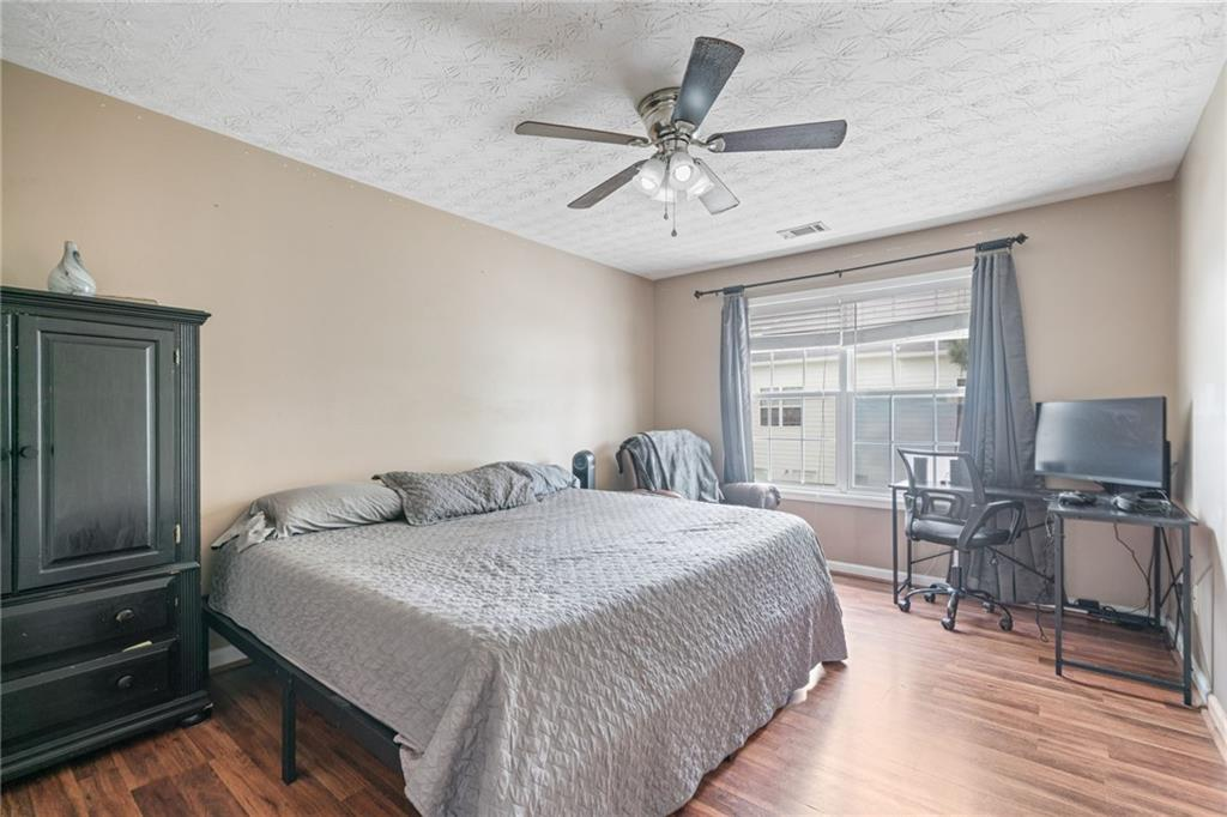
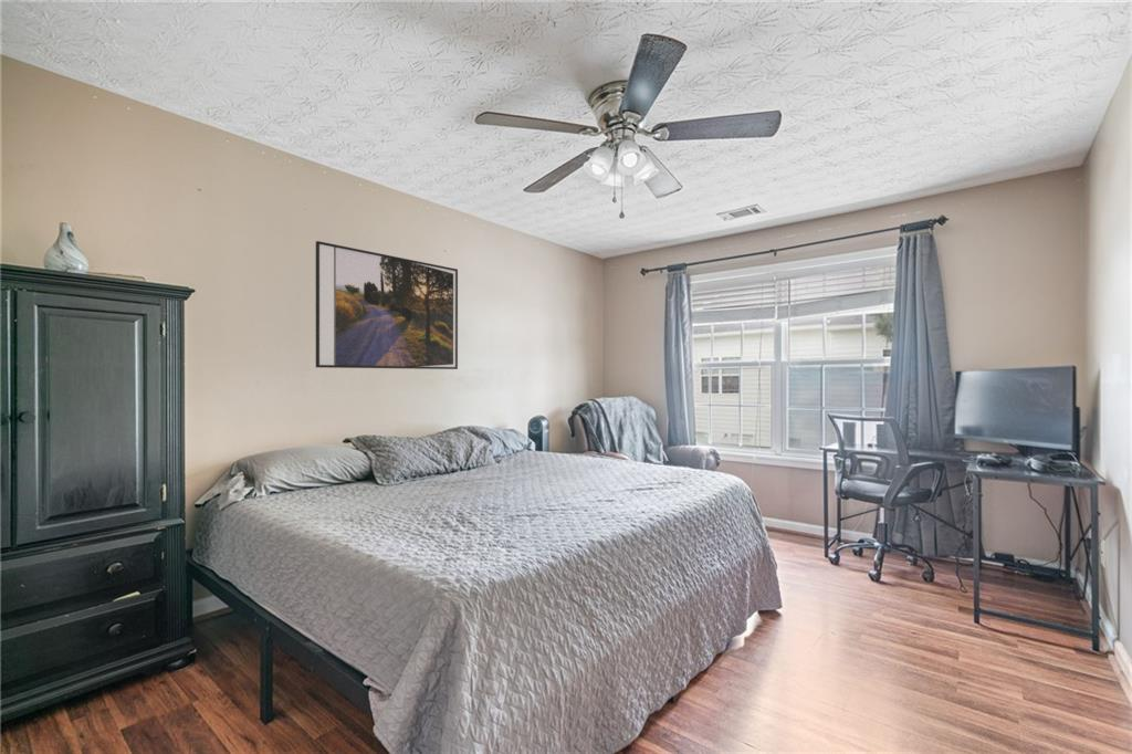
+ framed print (395, 312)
